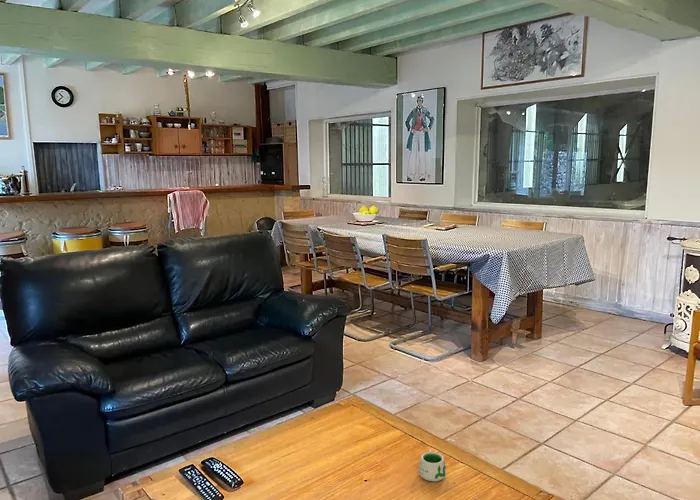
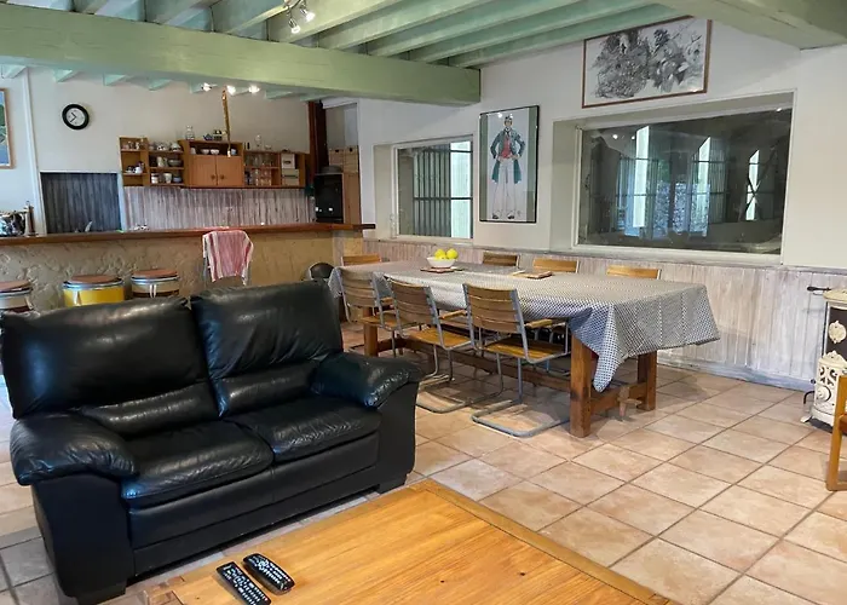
- mug (431, 463)
